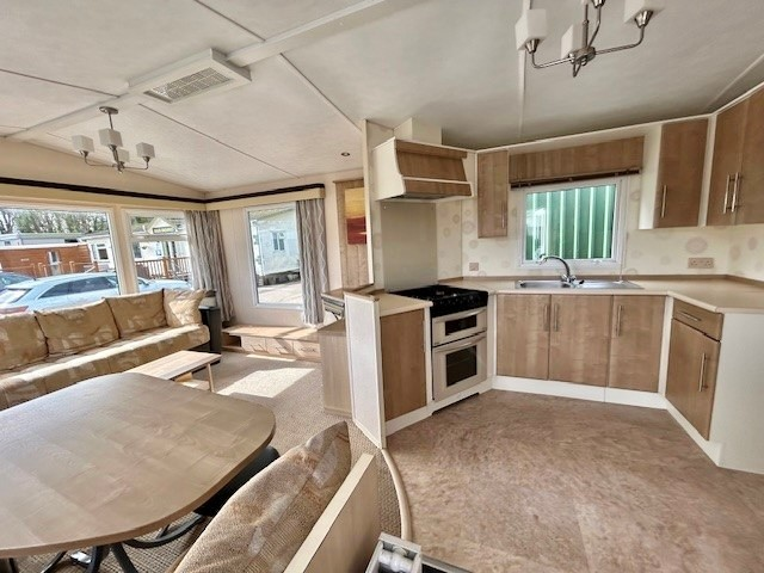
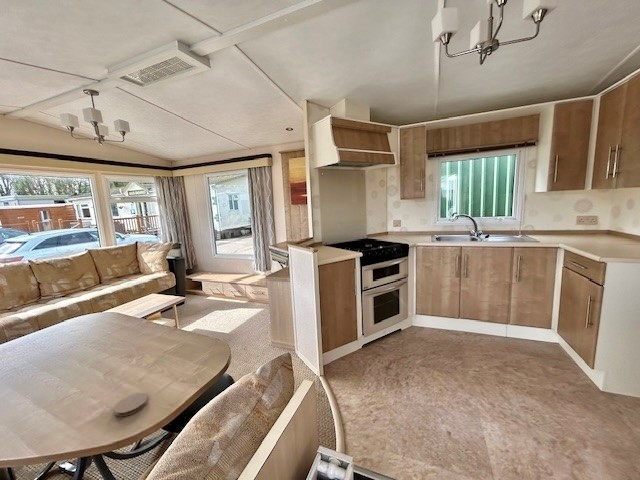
+ coaster (131, 404)
